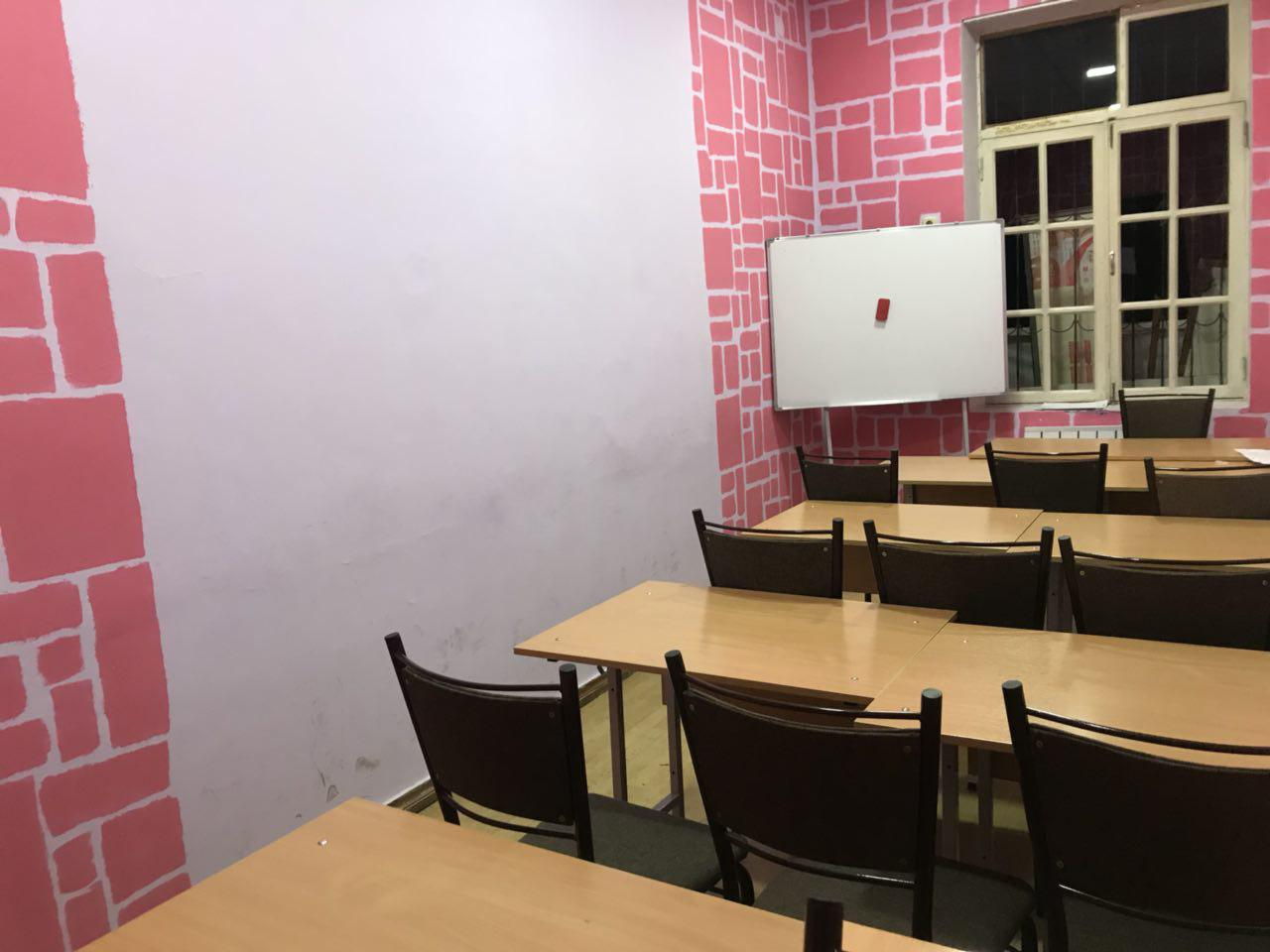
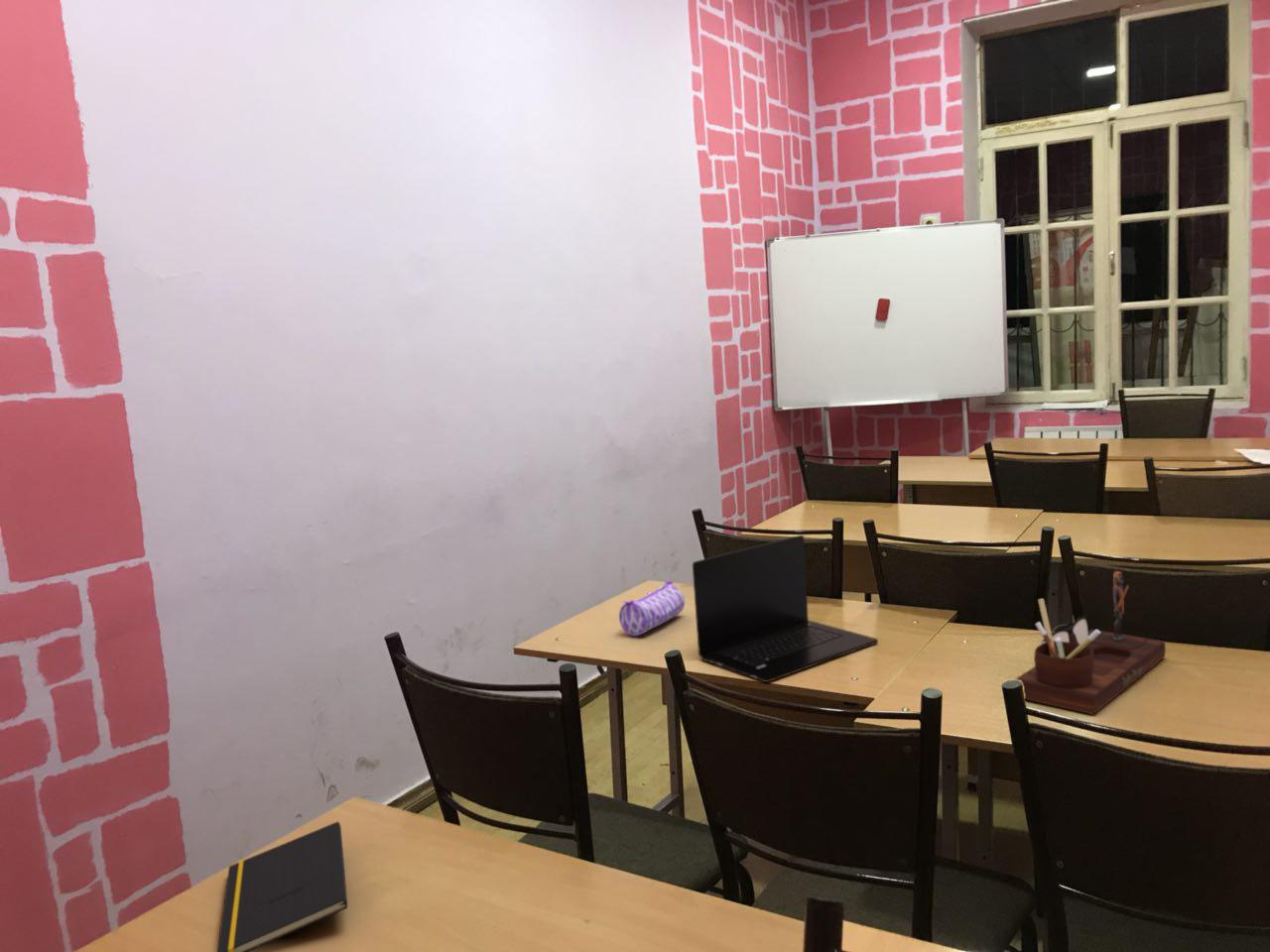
+ notepad (285, 886)
+ pencil case (653, 607)
+ desk organizer (1087, 634)
+ laptop (786, 603)
